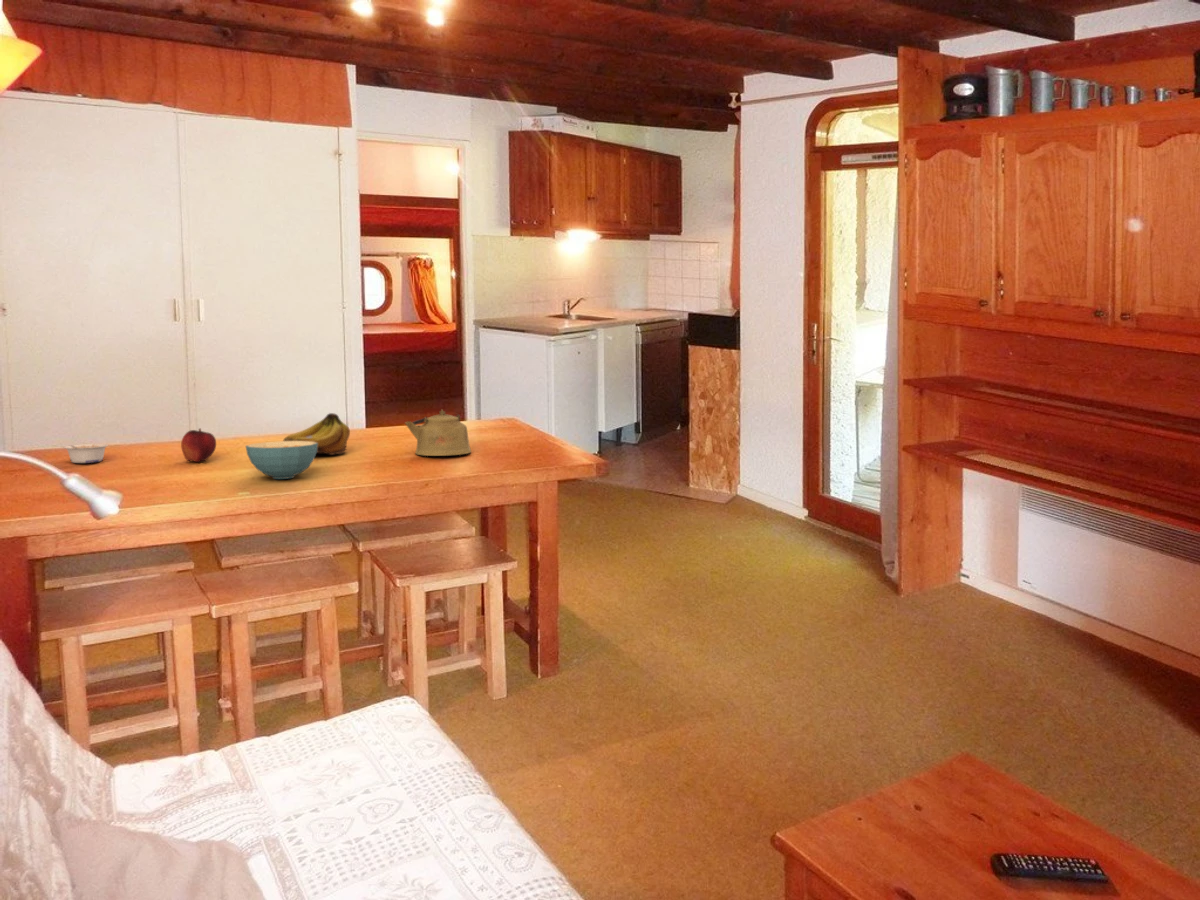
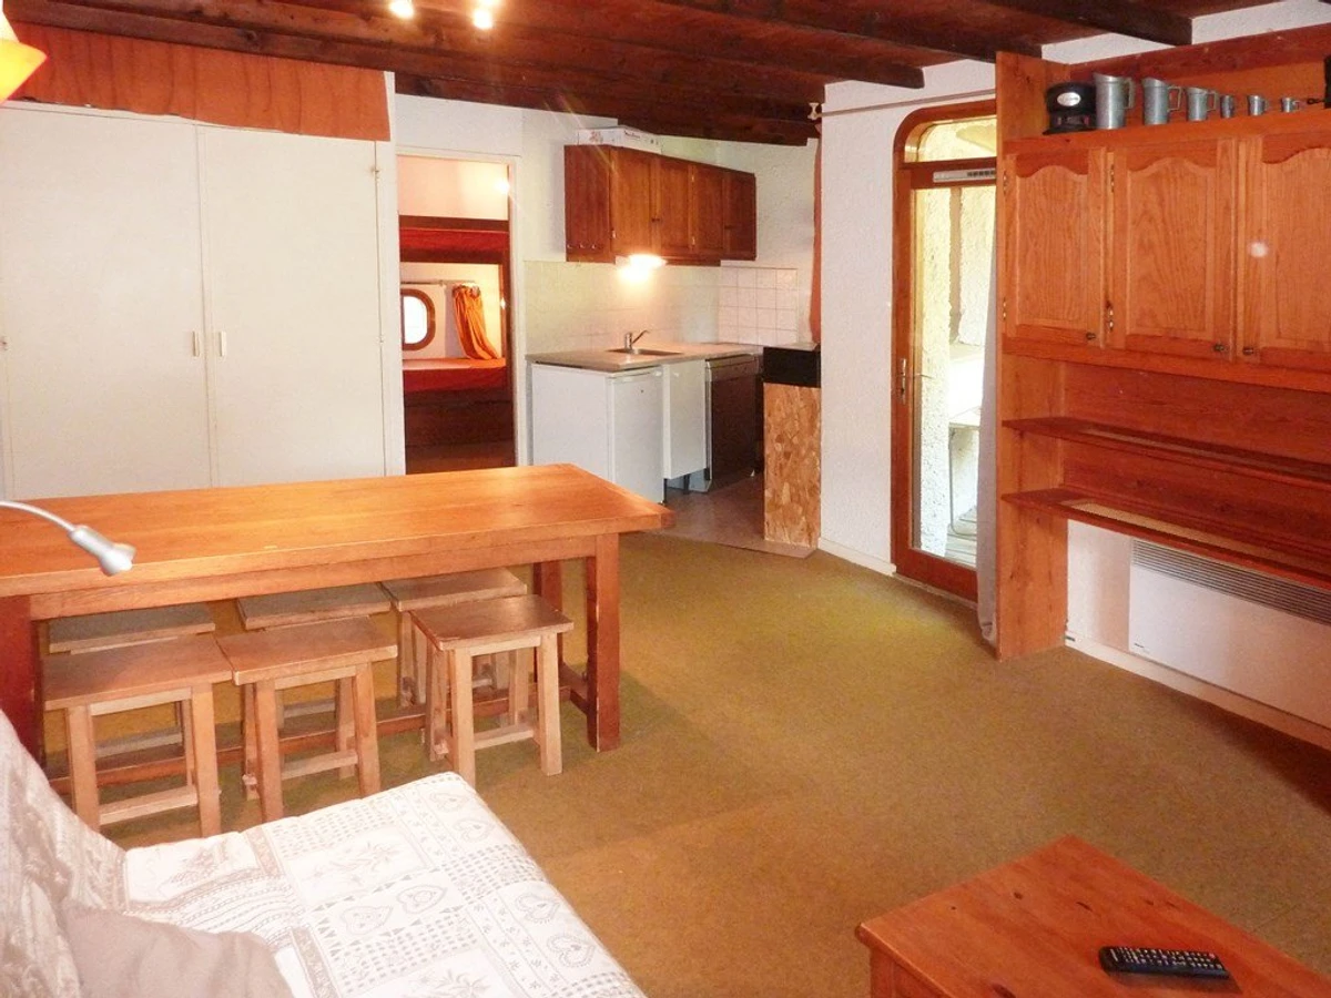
- kettle (436, 431)
- fruit (316, 434)
- fruit (198, 445)
- legume (86, 452)
- cereal bowl (282, 461)
